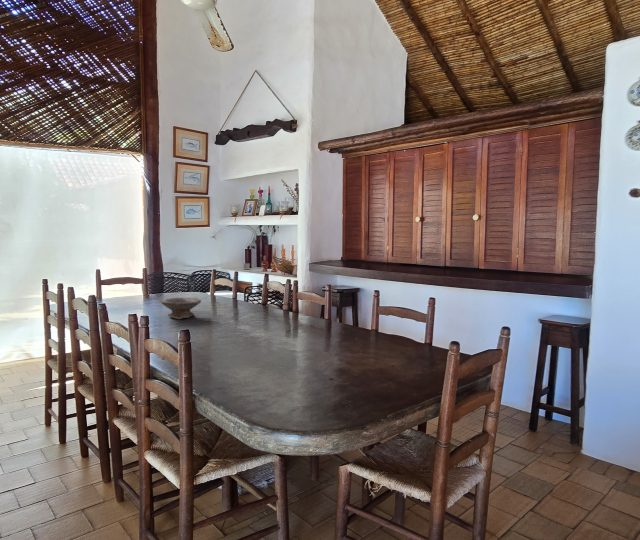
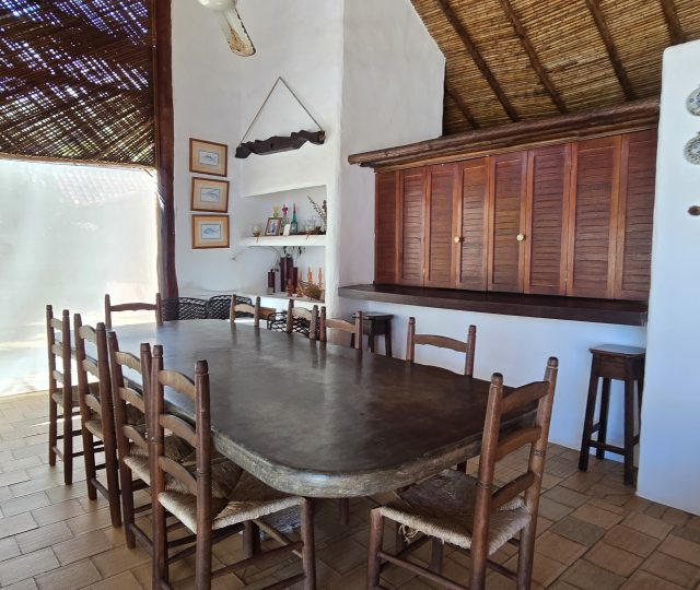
- bowl (181, 308)
